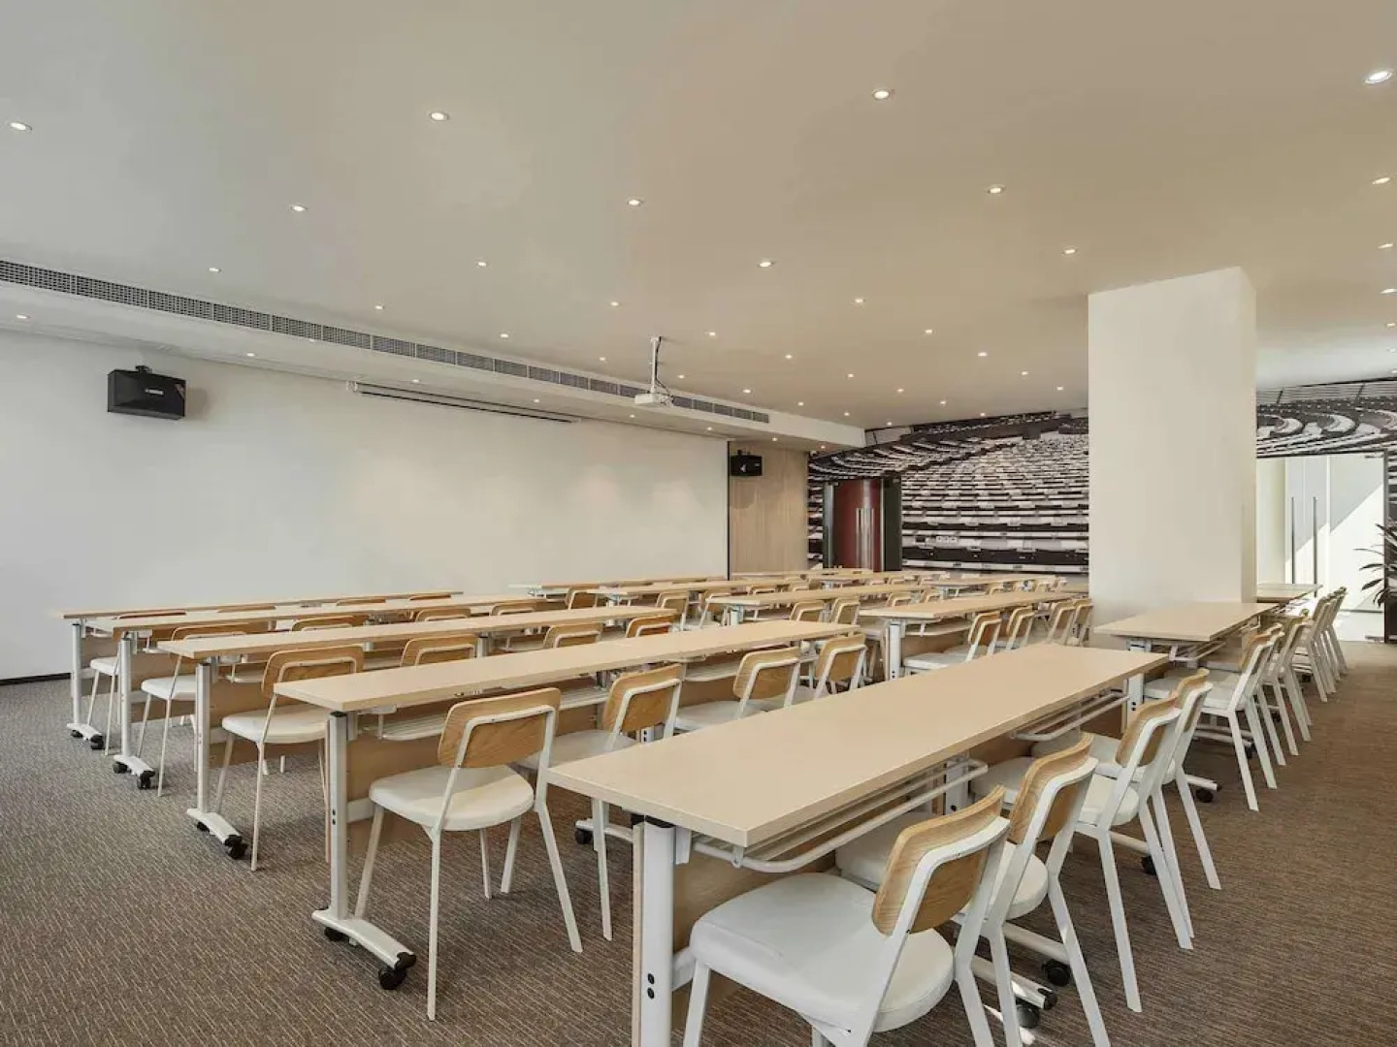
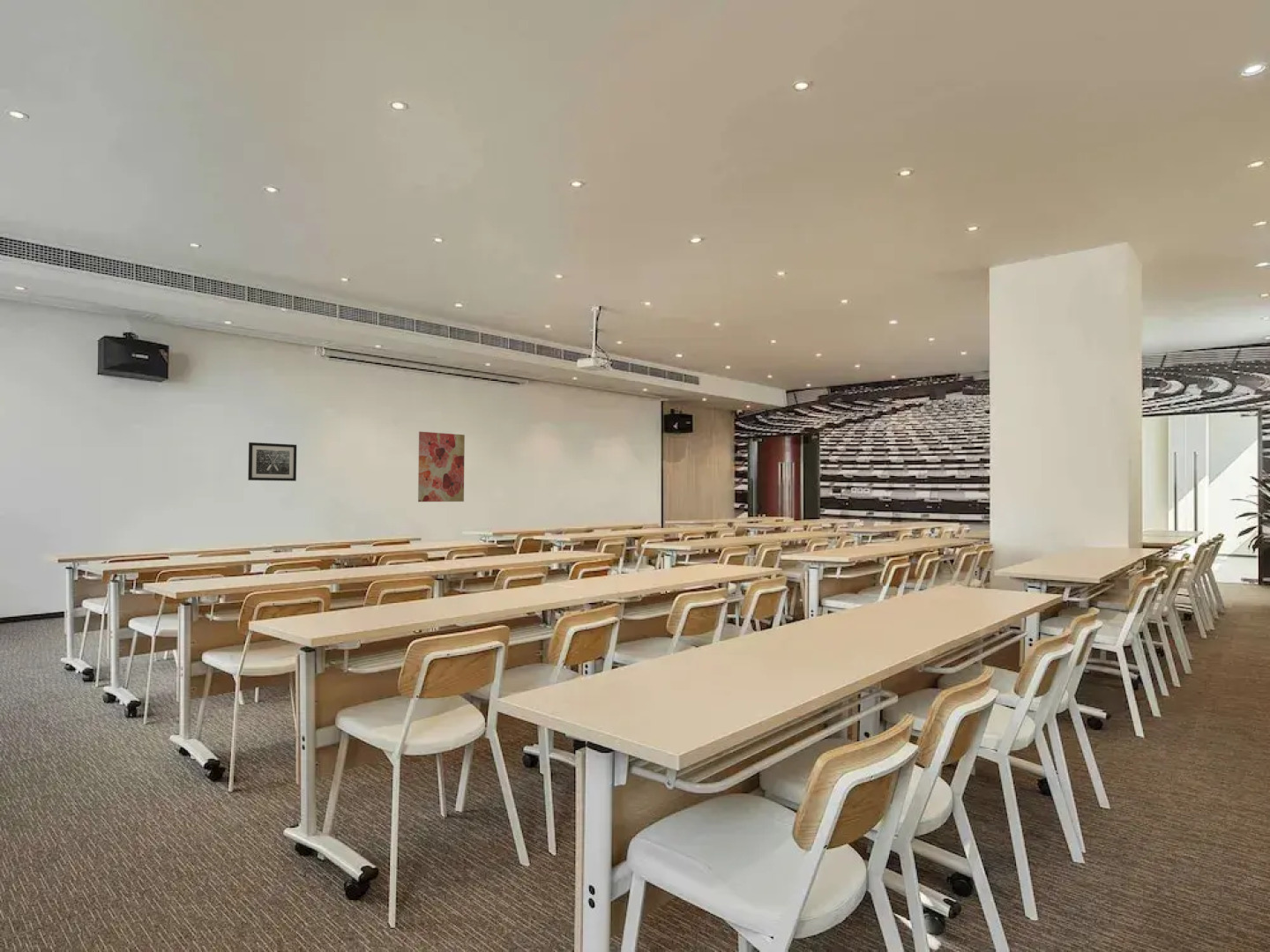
+ wall art (442, 467)
+ wall art (273, 462)
